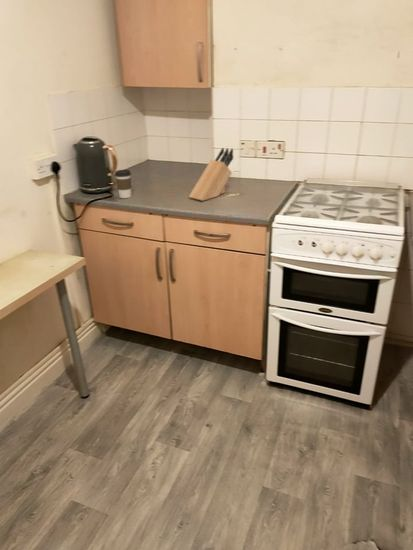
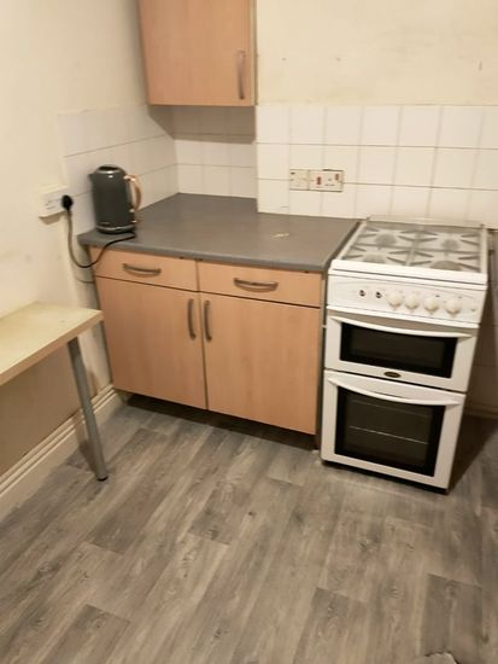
- coffee cup (124, 184)
- knife block (213, 173)
